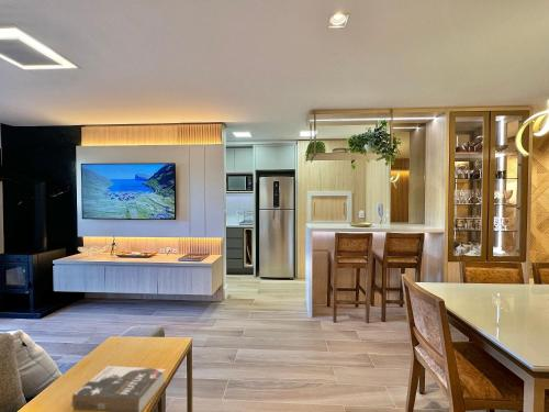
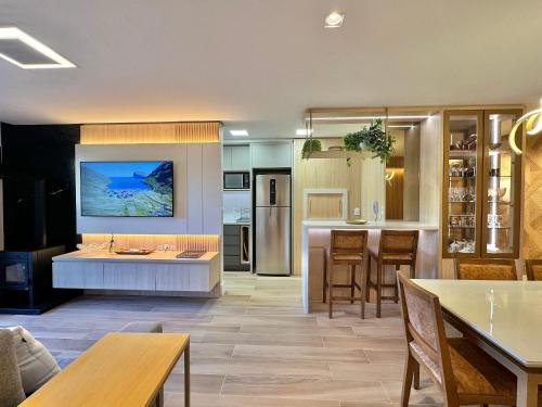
- book (122, 387)
